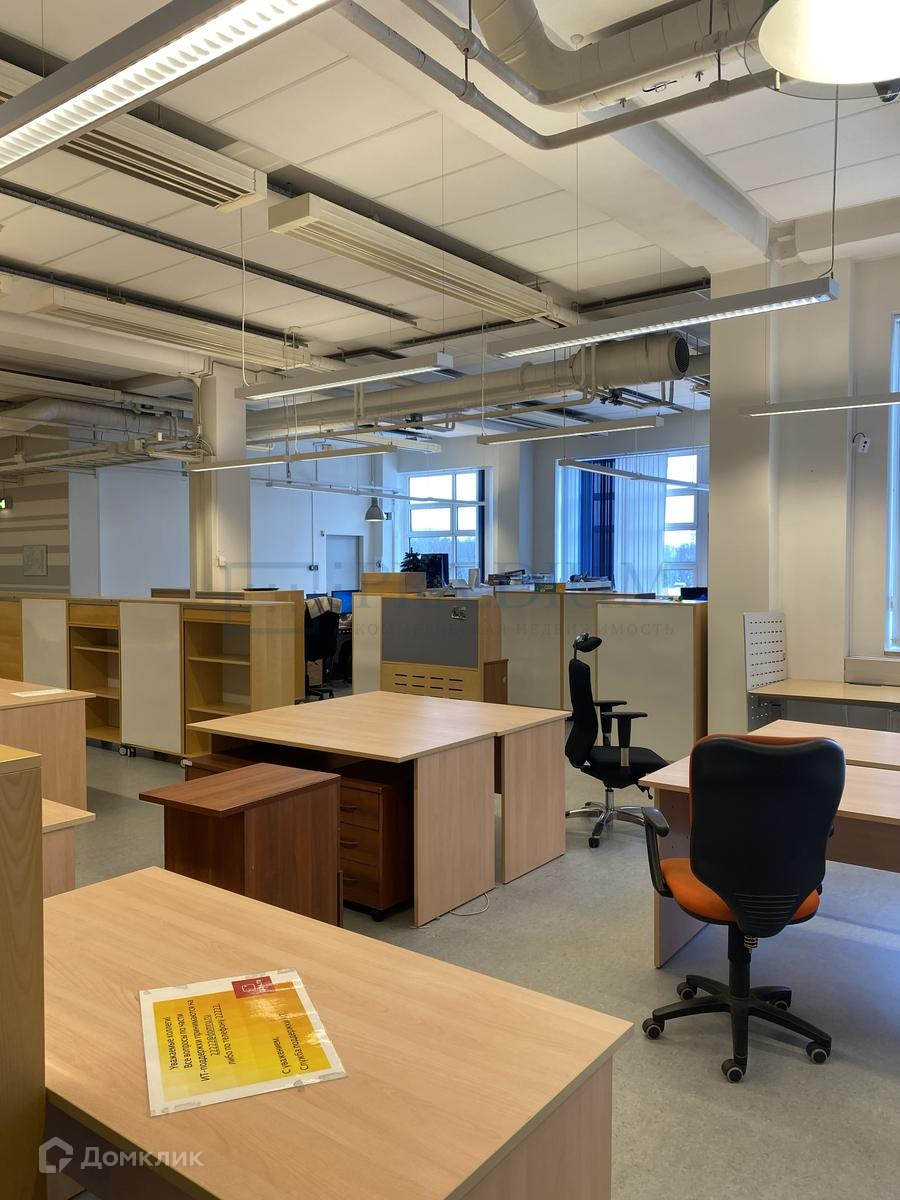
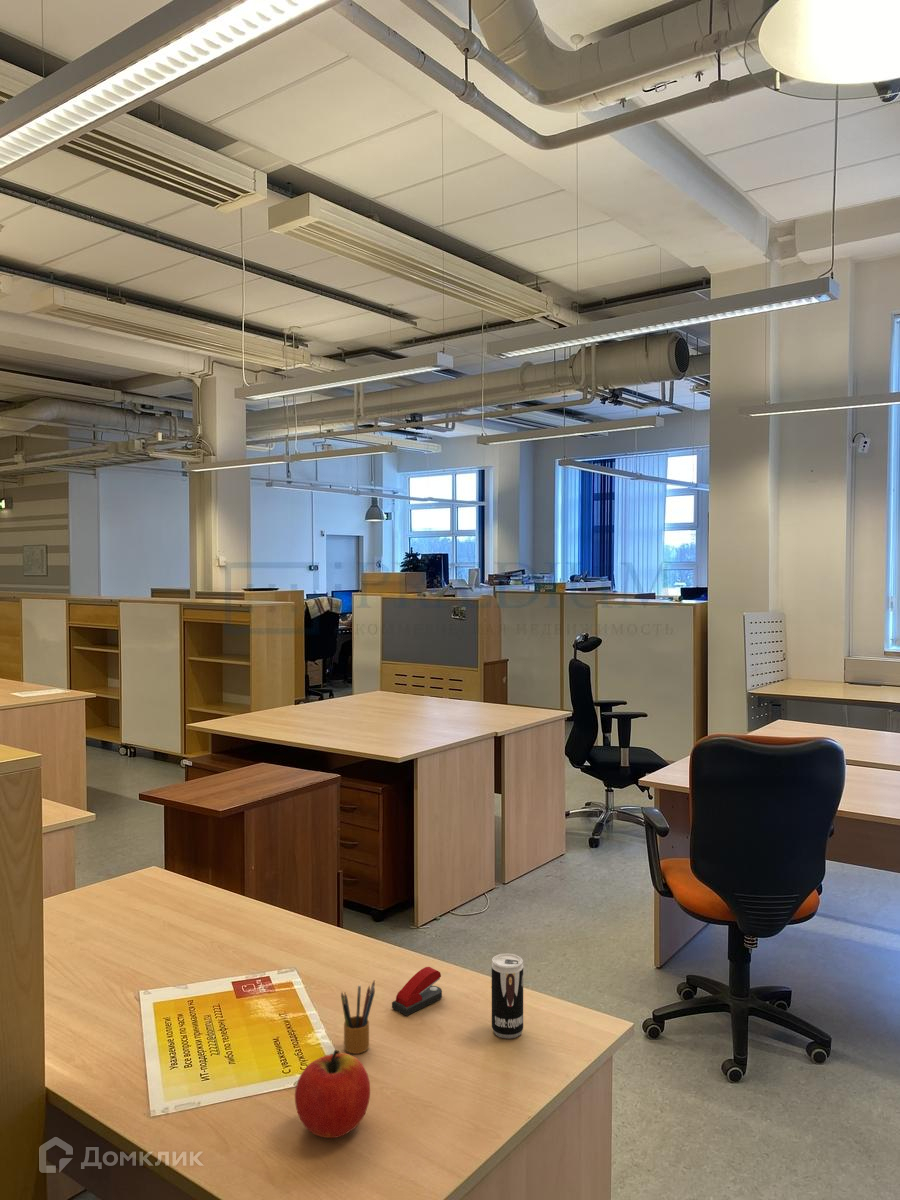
+ stapler (419, 988)
+ beverage can (507, 995)
+ pencil box (356, 1017)
+ apple (333, 1090)
